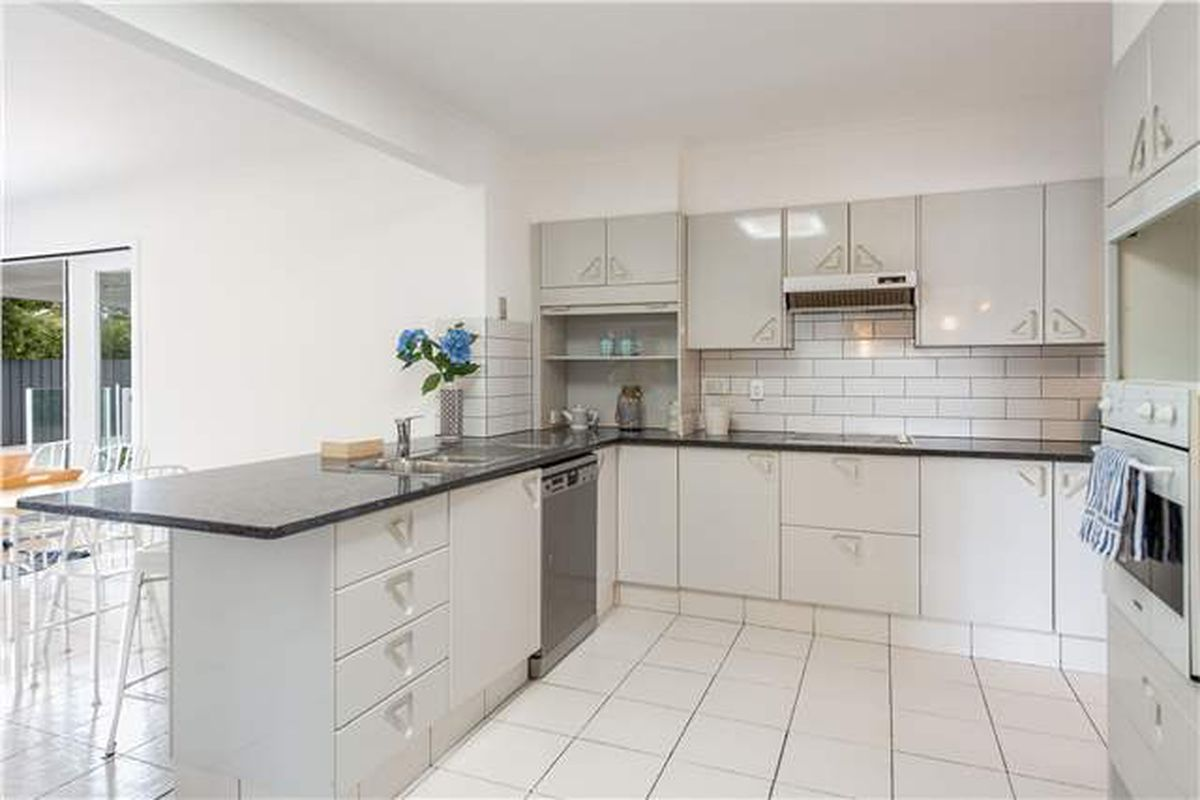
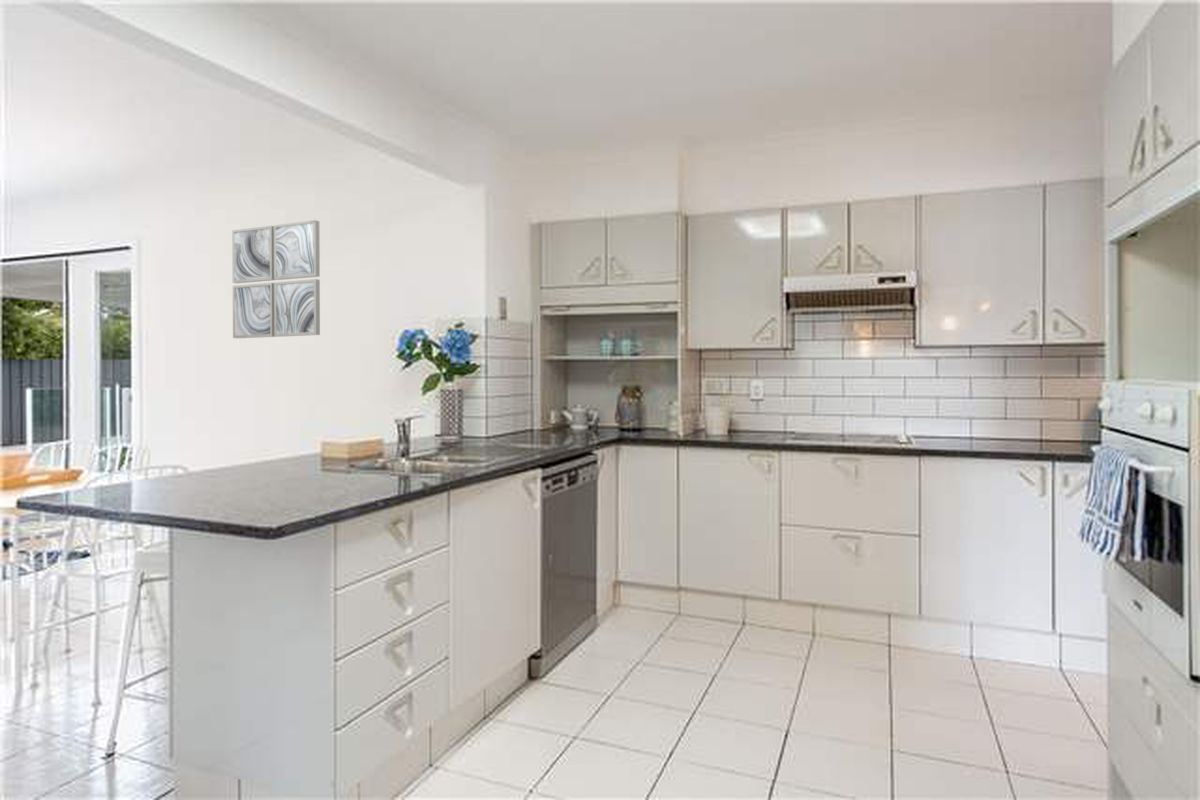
+ wall art (274, 282)
